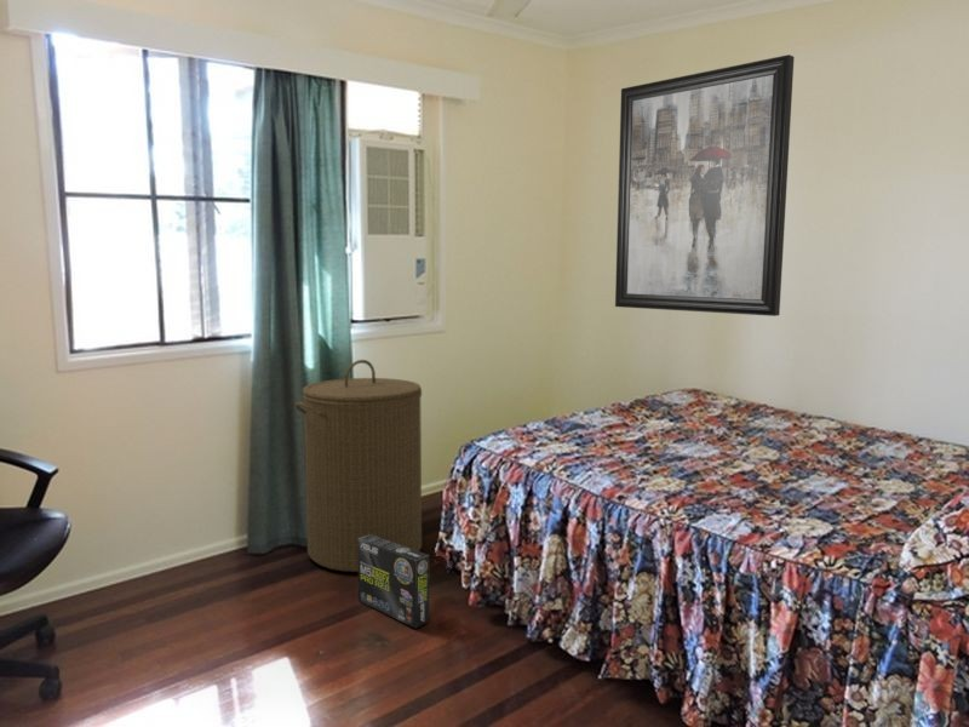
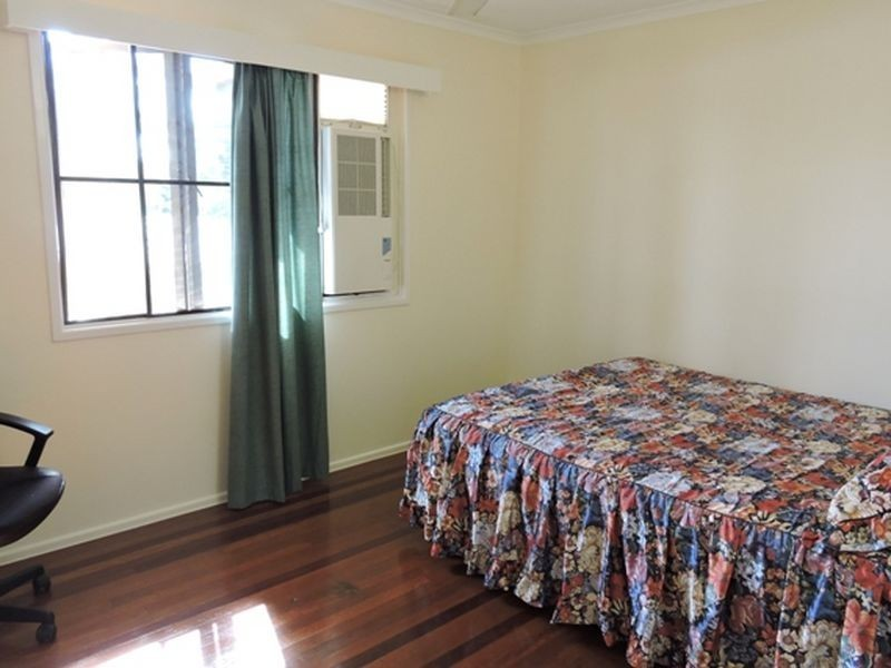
- laundry hamper (363, 456)
- box (392, 579)
- wall art (694, 194)
